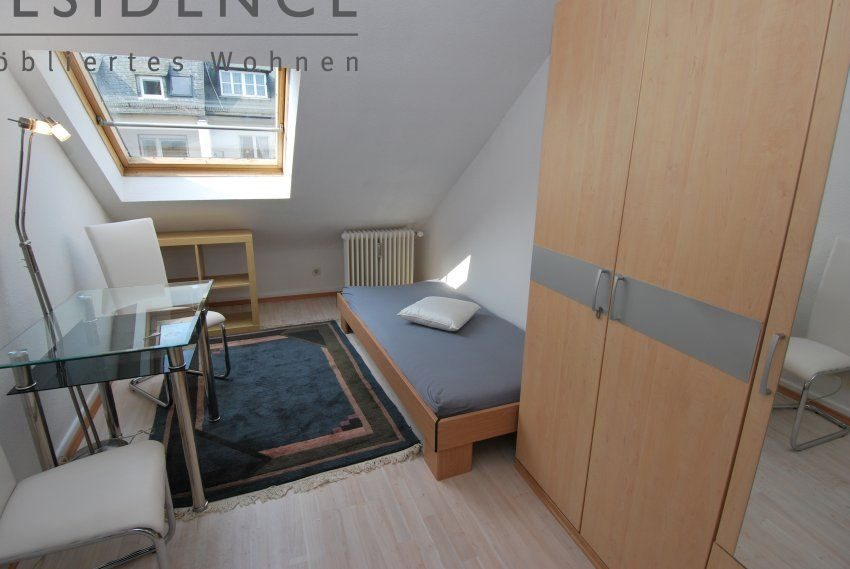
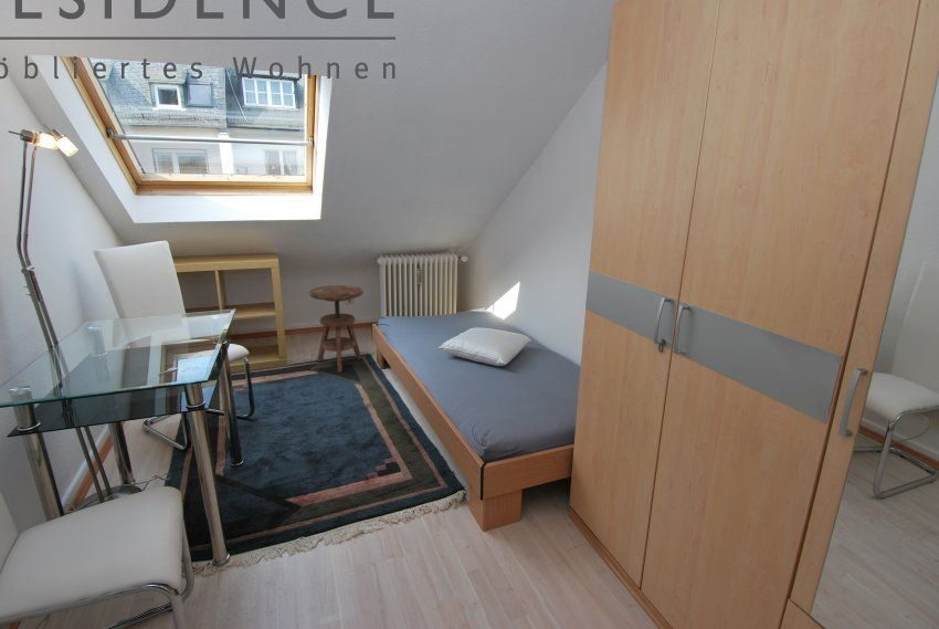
+ side table (338, 327)
